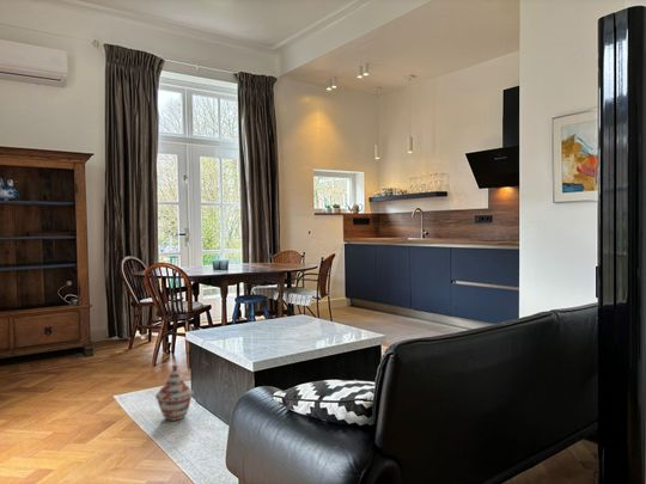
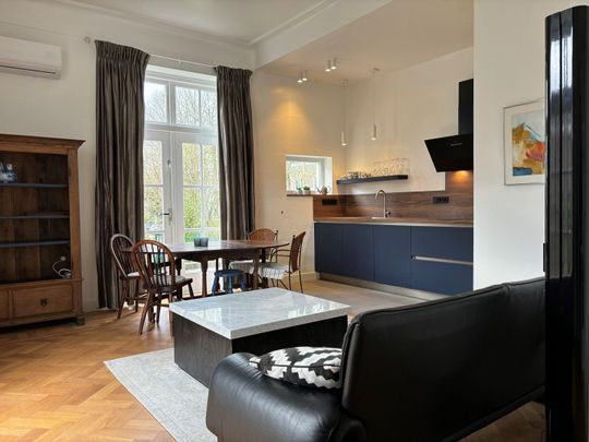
- woven basket (173, 391)
